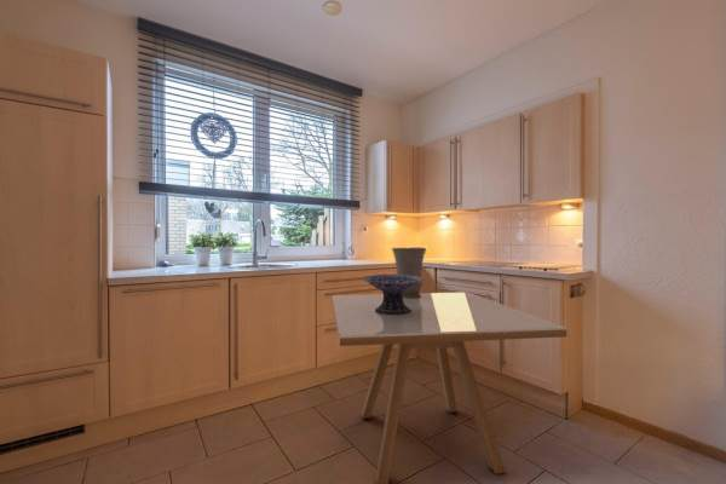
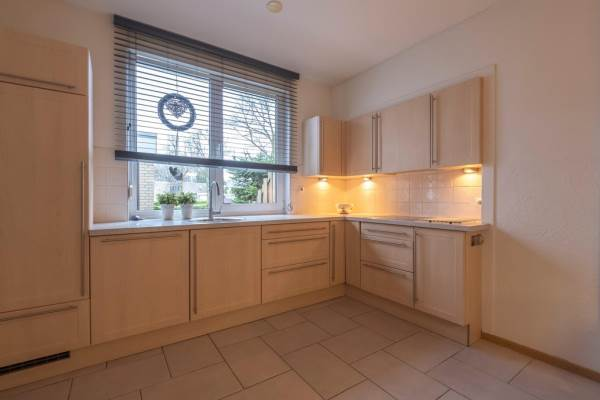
- dining table (405, 373)
- decorative bowl (392, 293)
- vase (409, 271)
